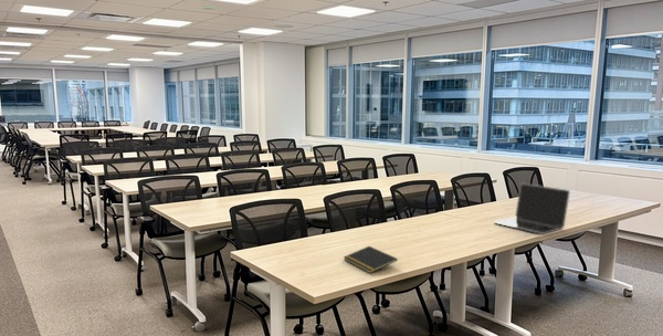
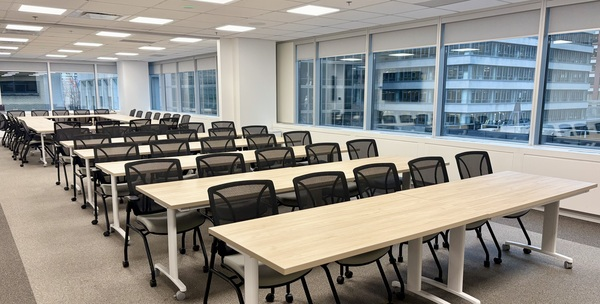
- notepad (369, 259)
- laptop (530, 207)
